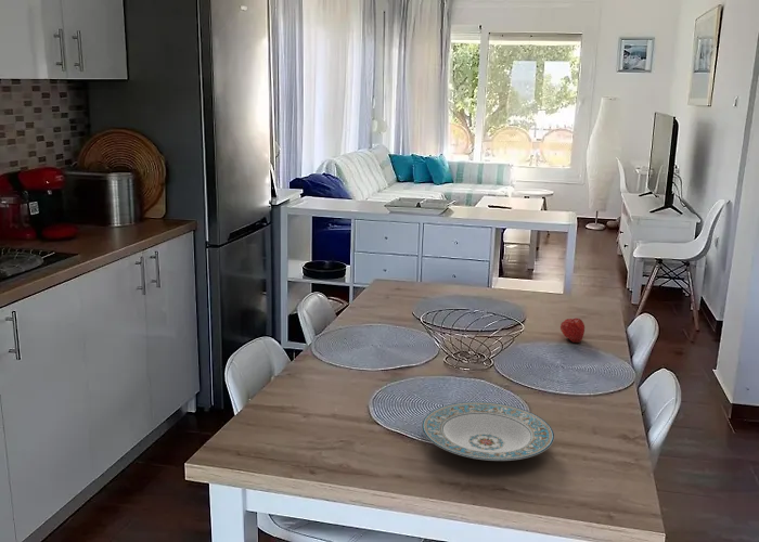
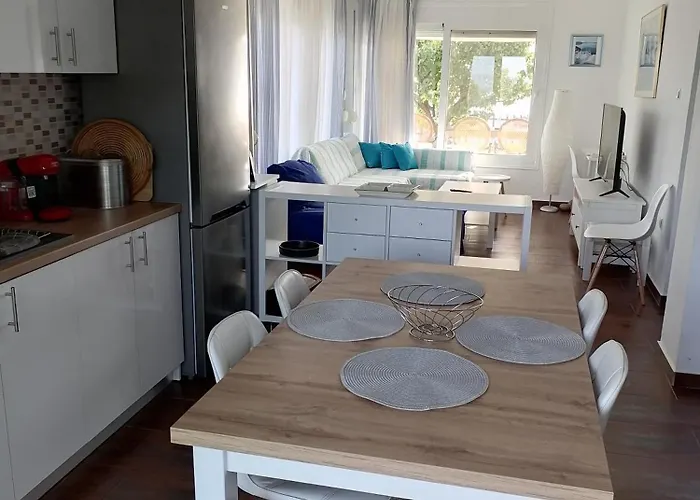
- fruit (573, 328)
- plate (486, 436)
